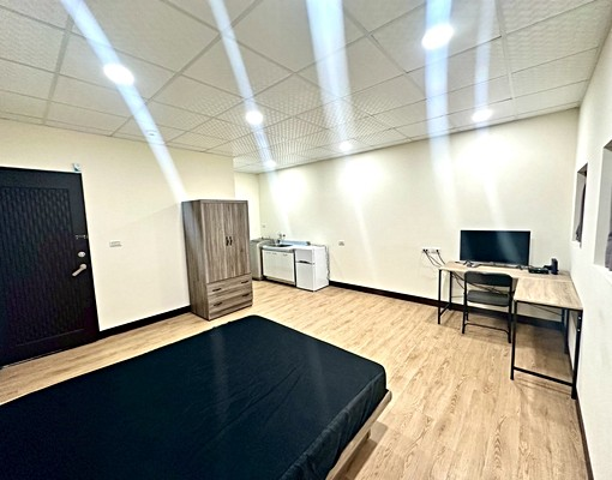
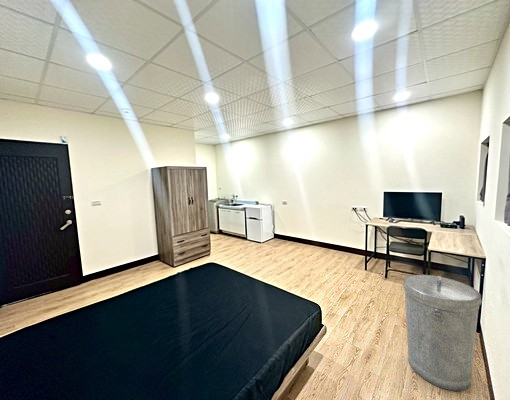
+ trash can (438, 324)
